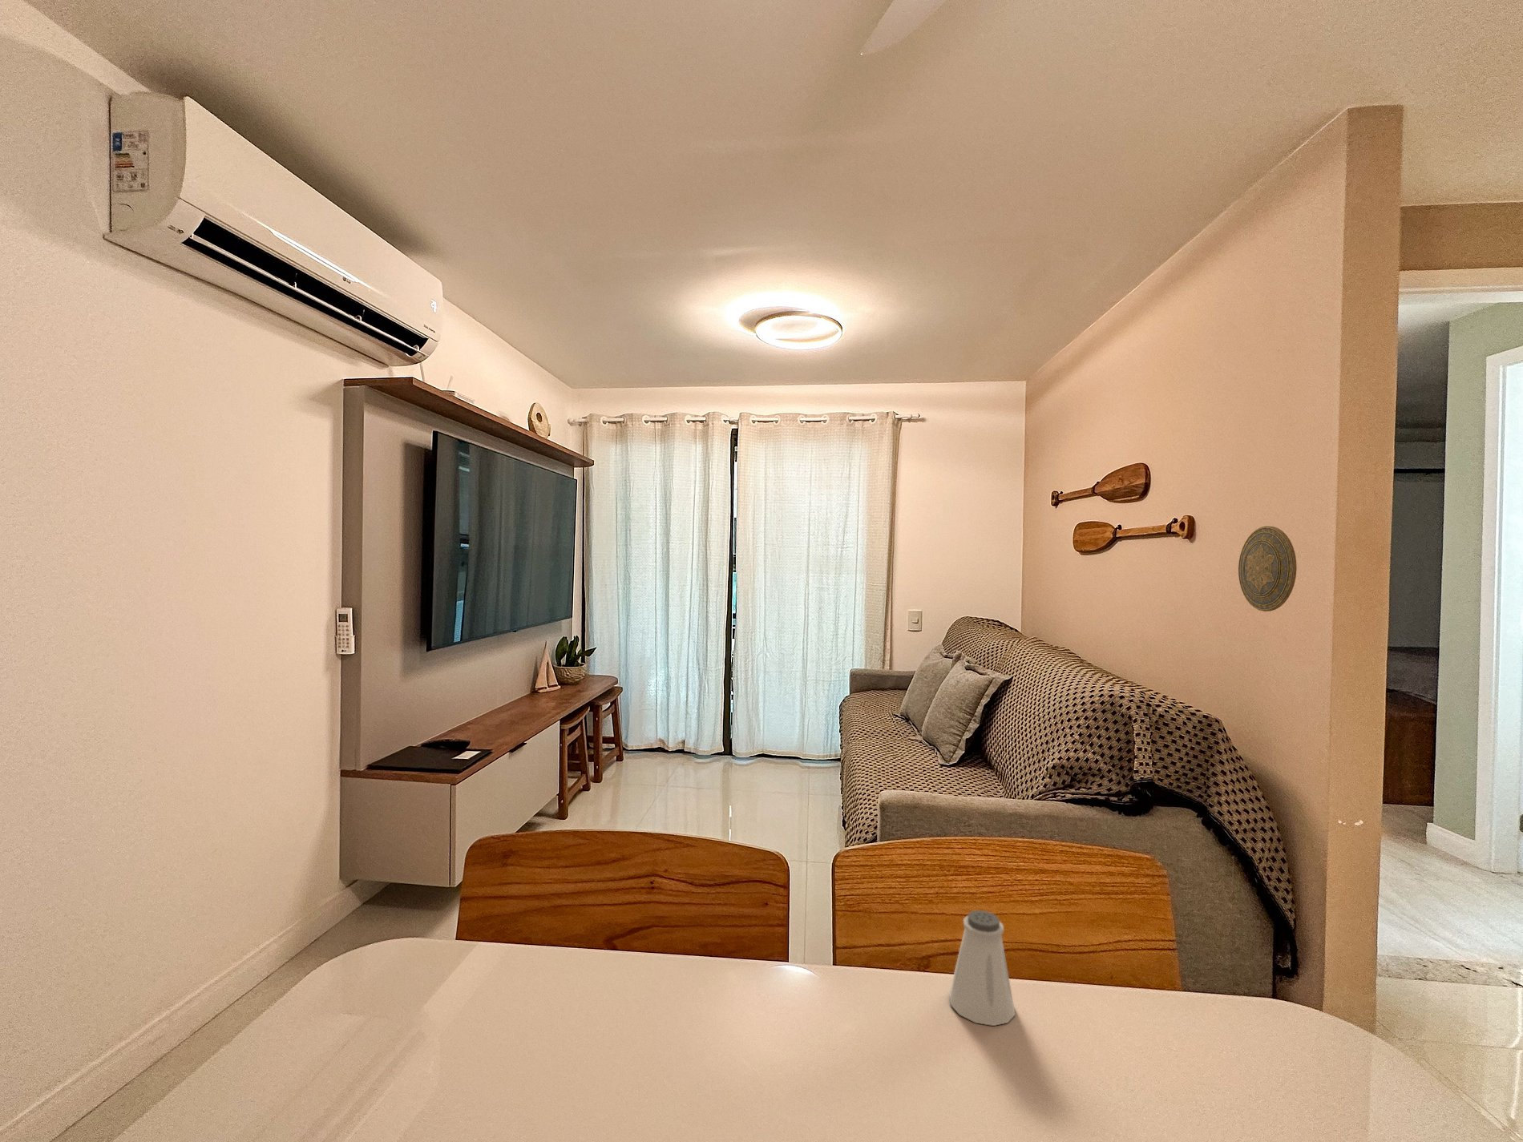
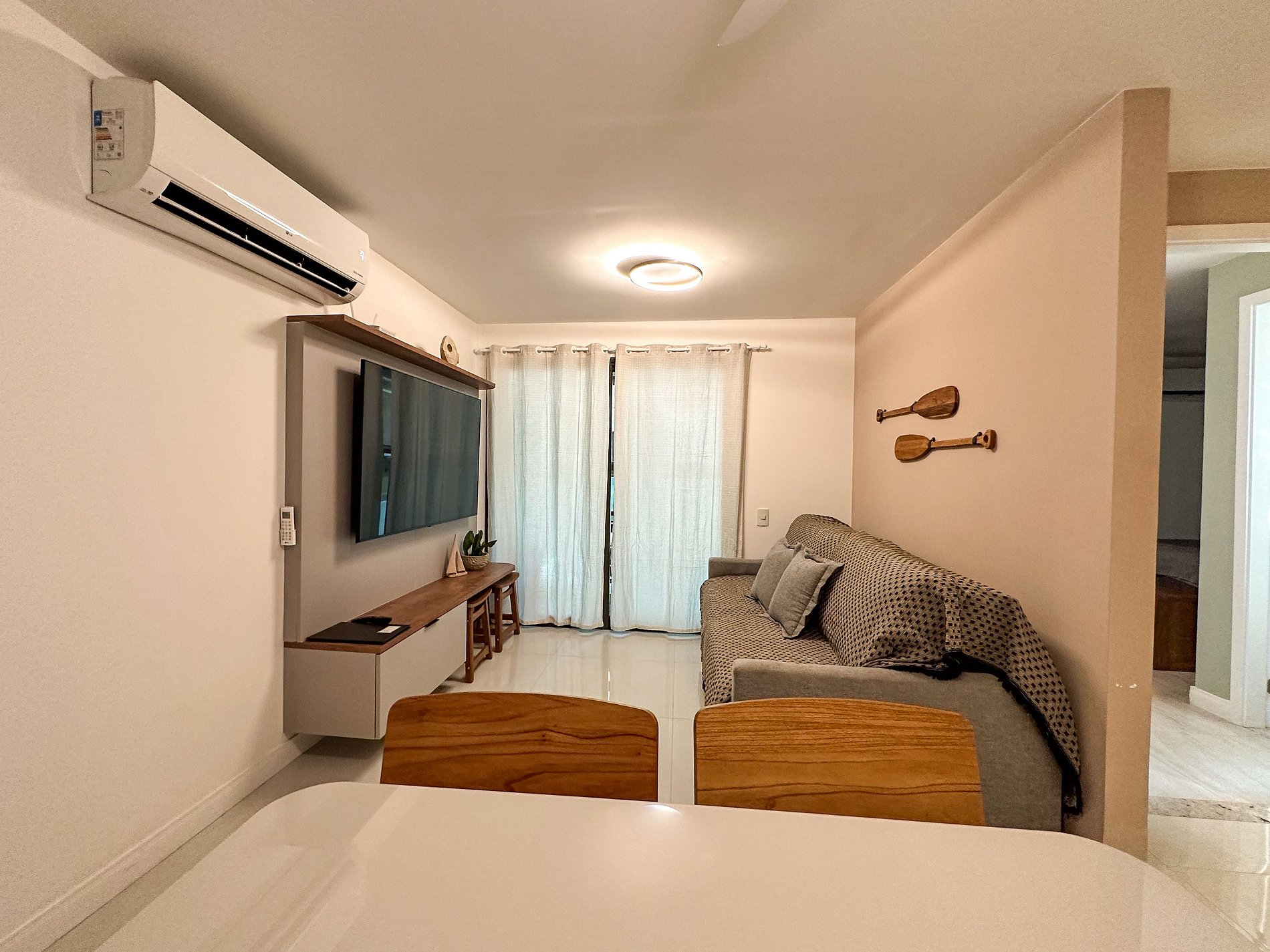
- decorative plate (1262, 569)
- saltshaker (982, 961)
